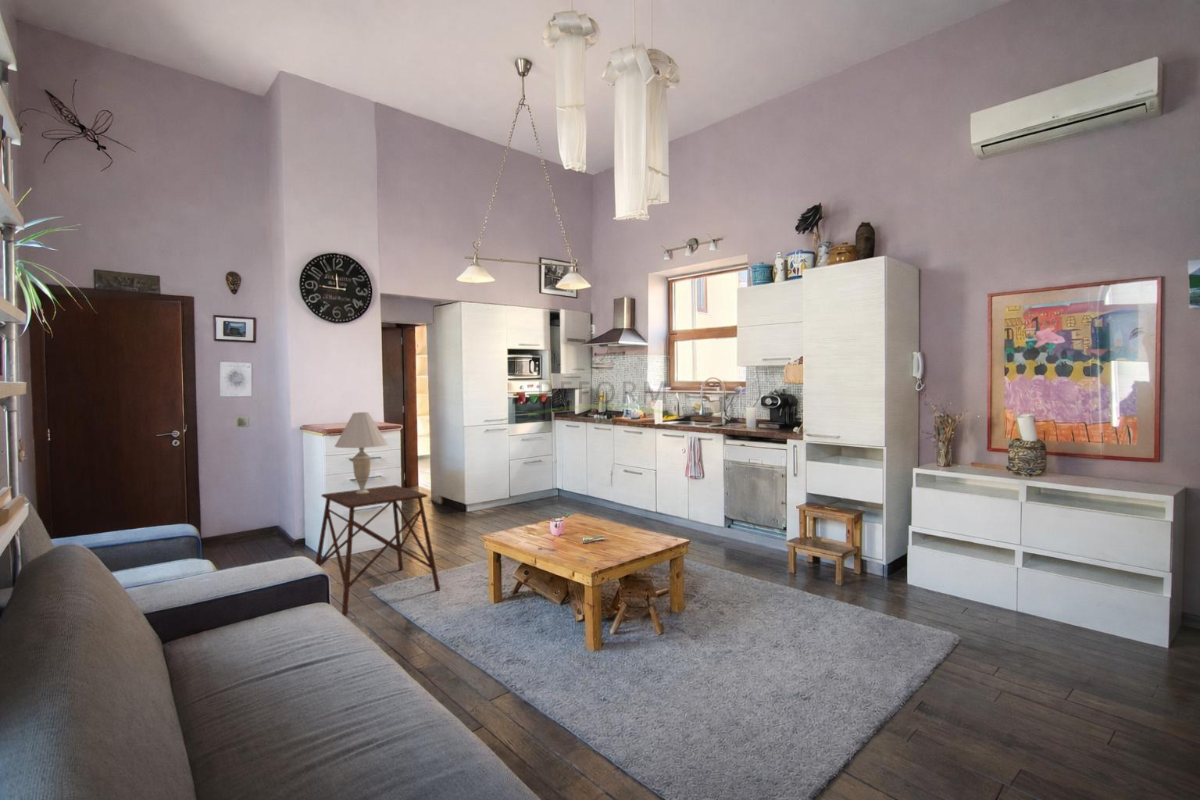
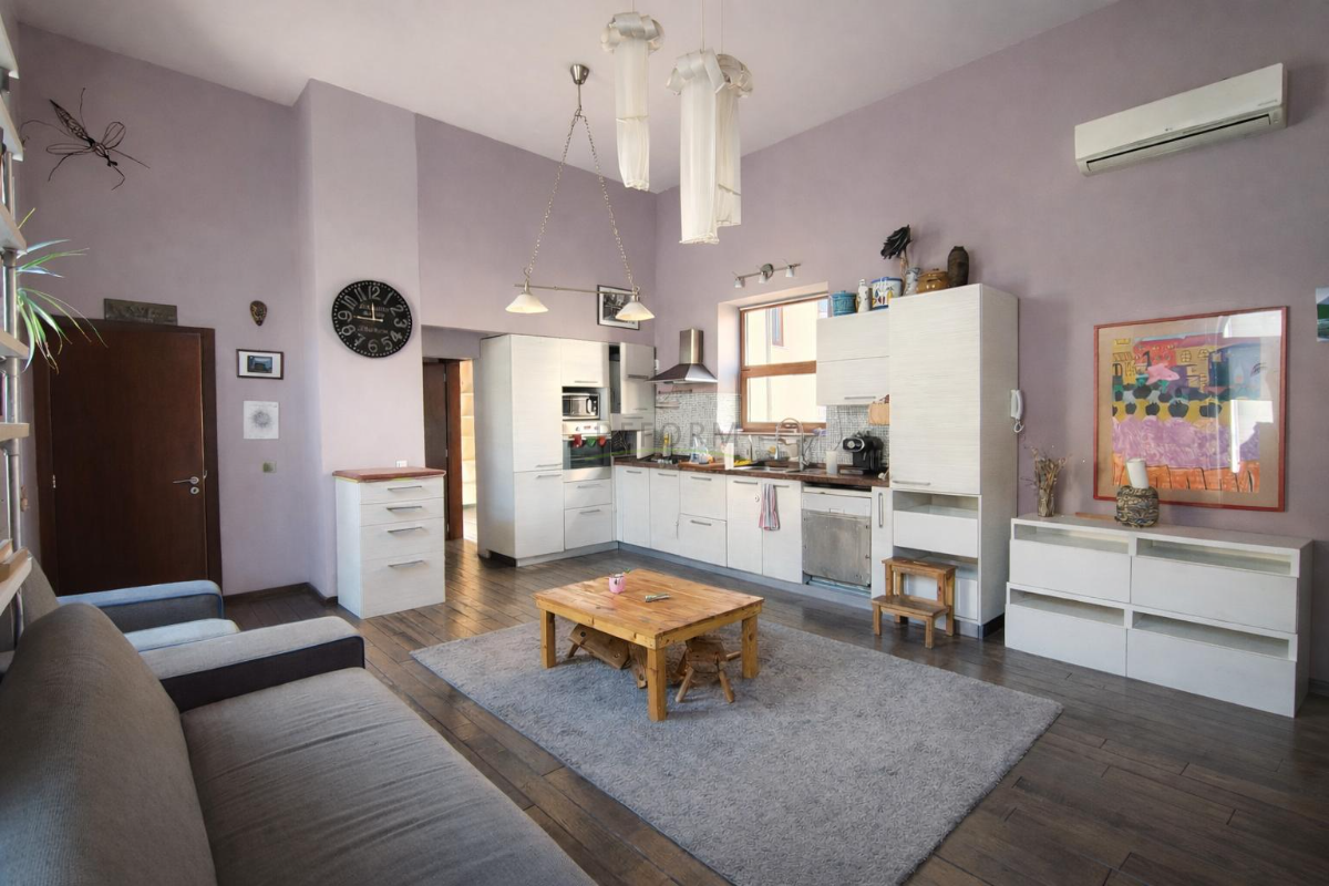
- side table (375, 538)
- table lamp (361, 452)
